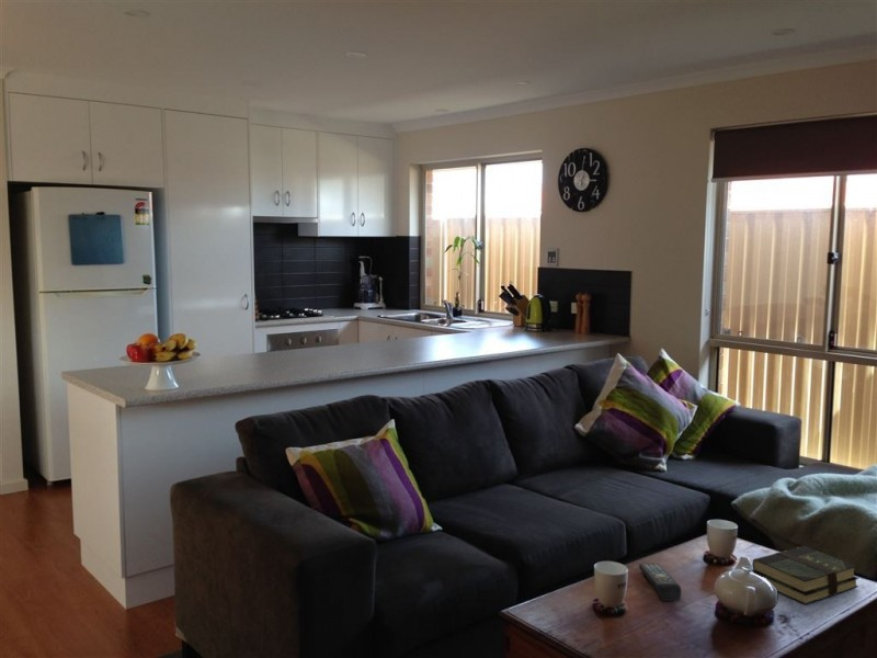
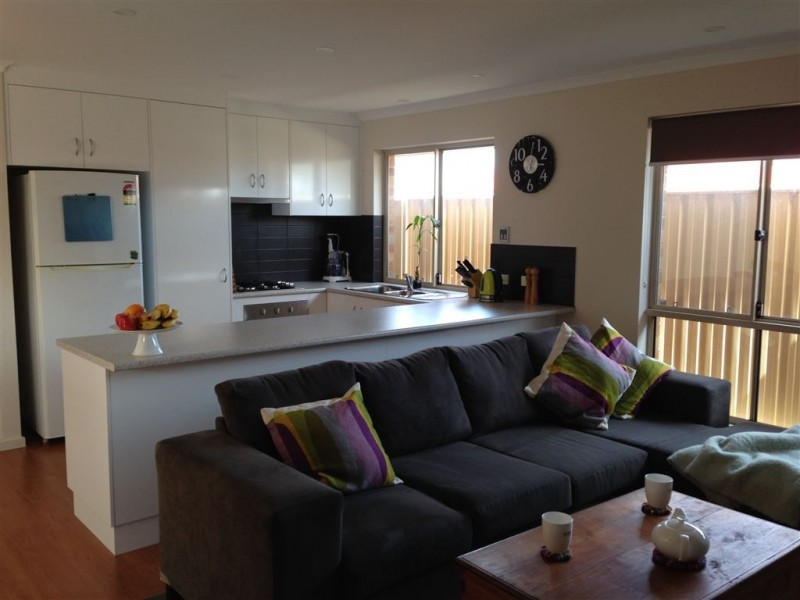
- book (804, 572)
- remote control (659, 578)
